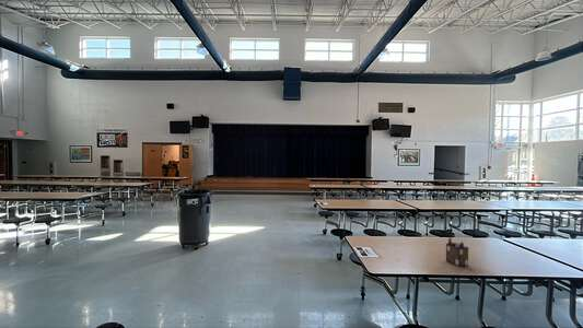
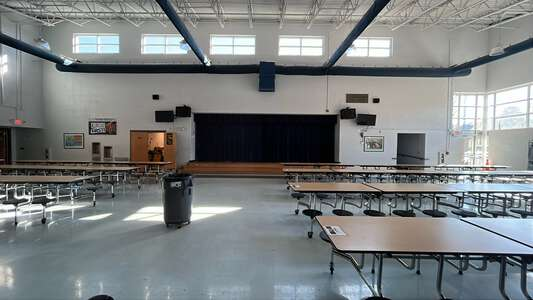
- desk organizer (456, 250)
